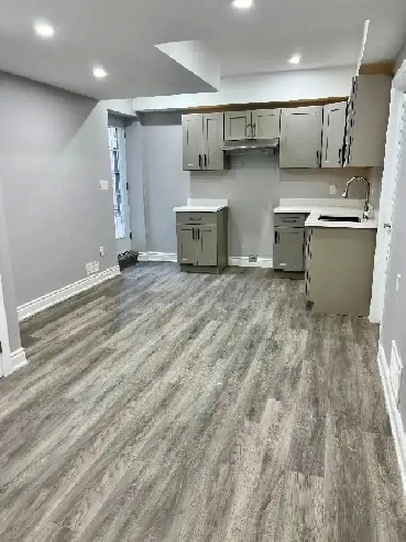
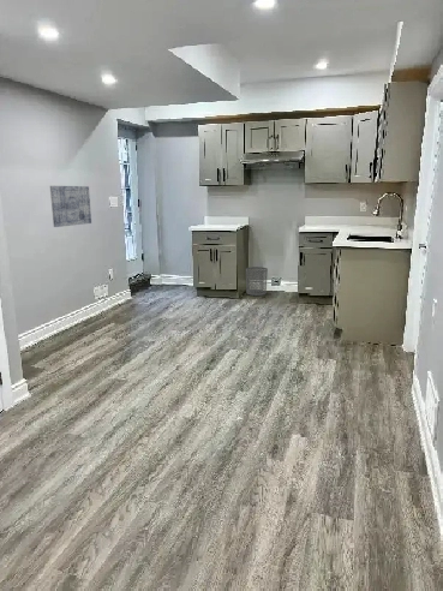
+ waste bin (256, 281)
+ wall art (72, 205)
